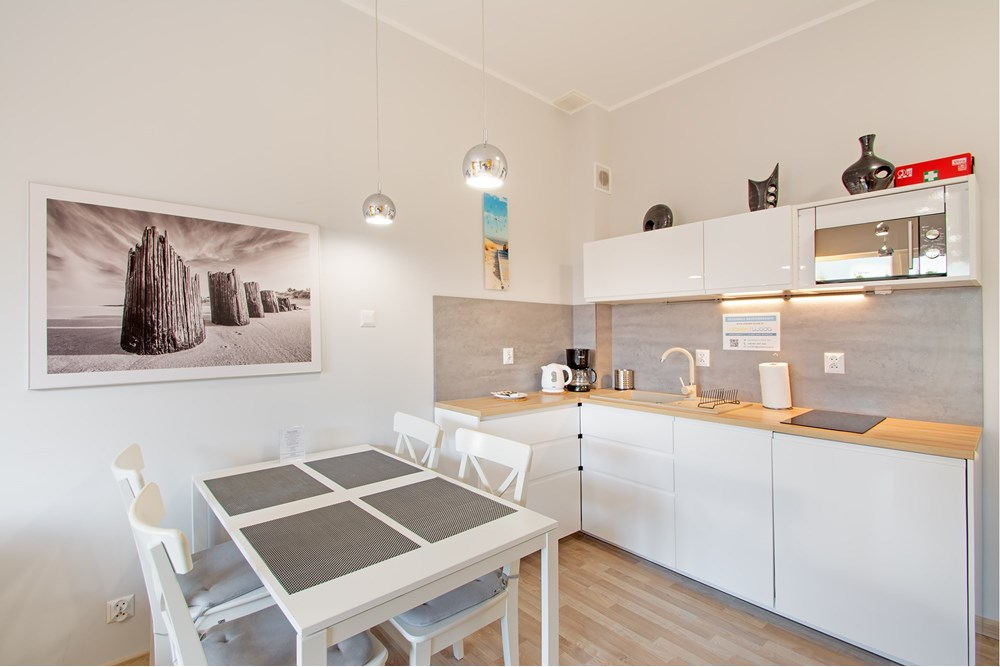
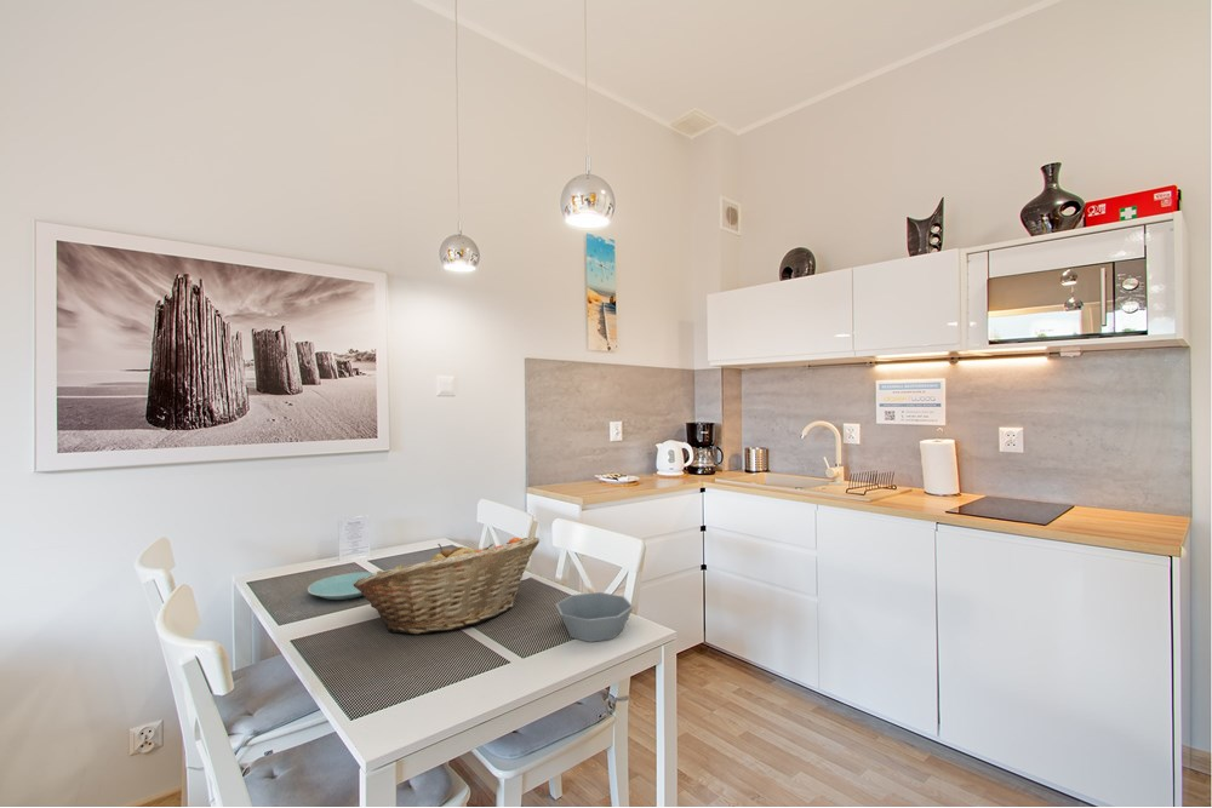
+ plate (348, 586)
+ fruit basket (453, 575)
+ bowl (594, 617)
